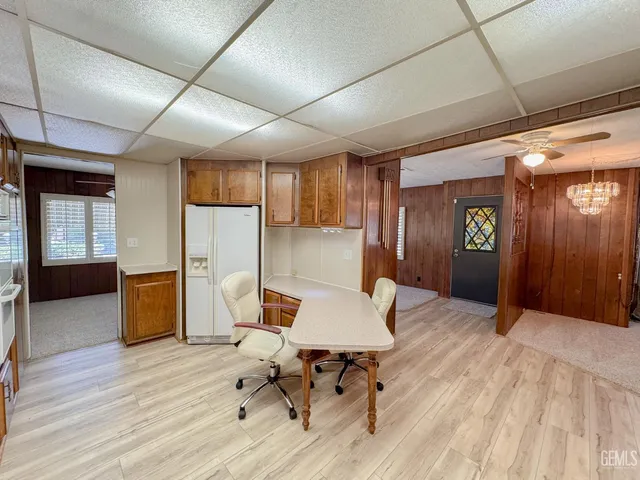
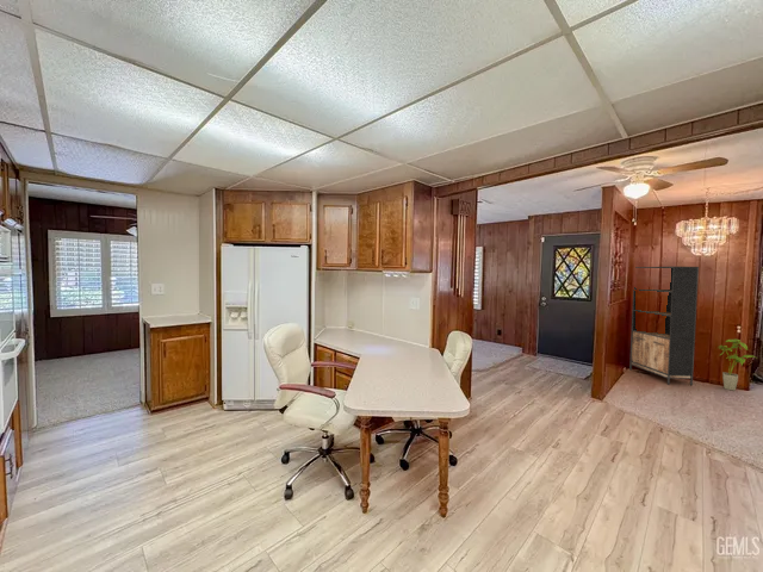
+ house plant (736, 363)
+ bookshelf (665, 322)
